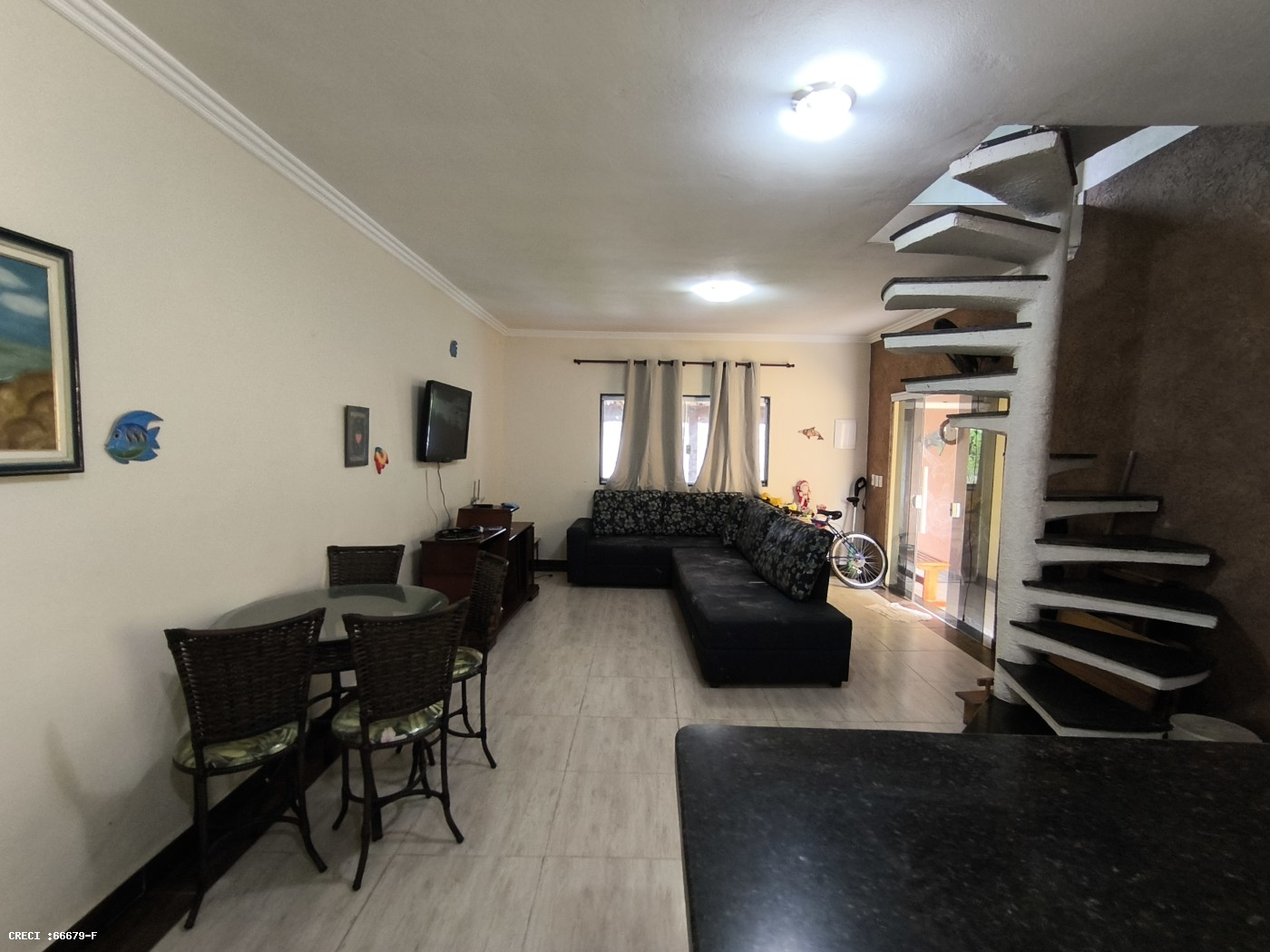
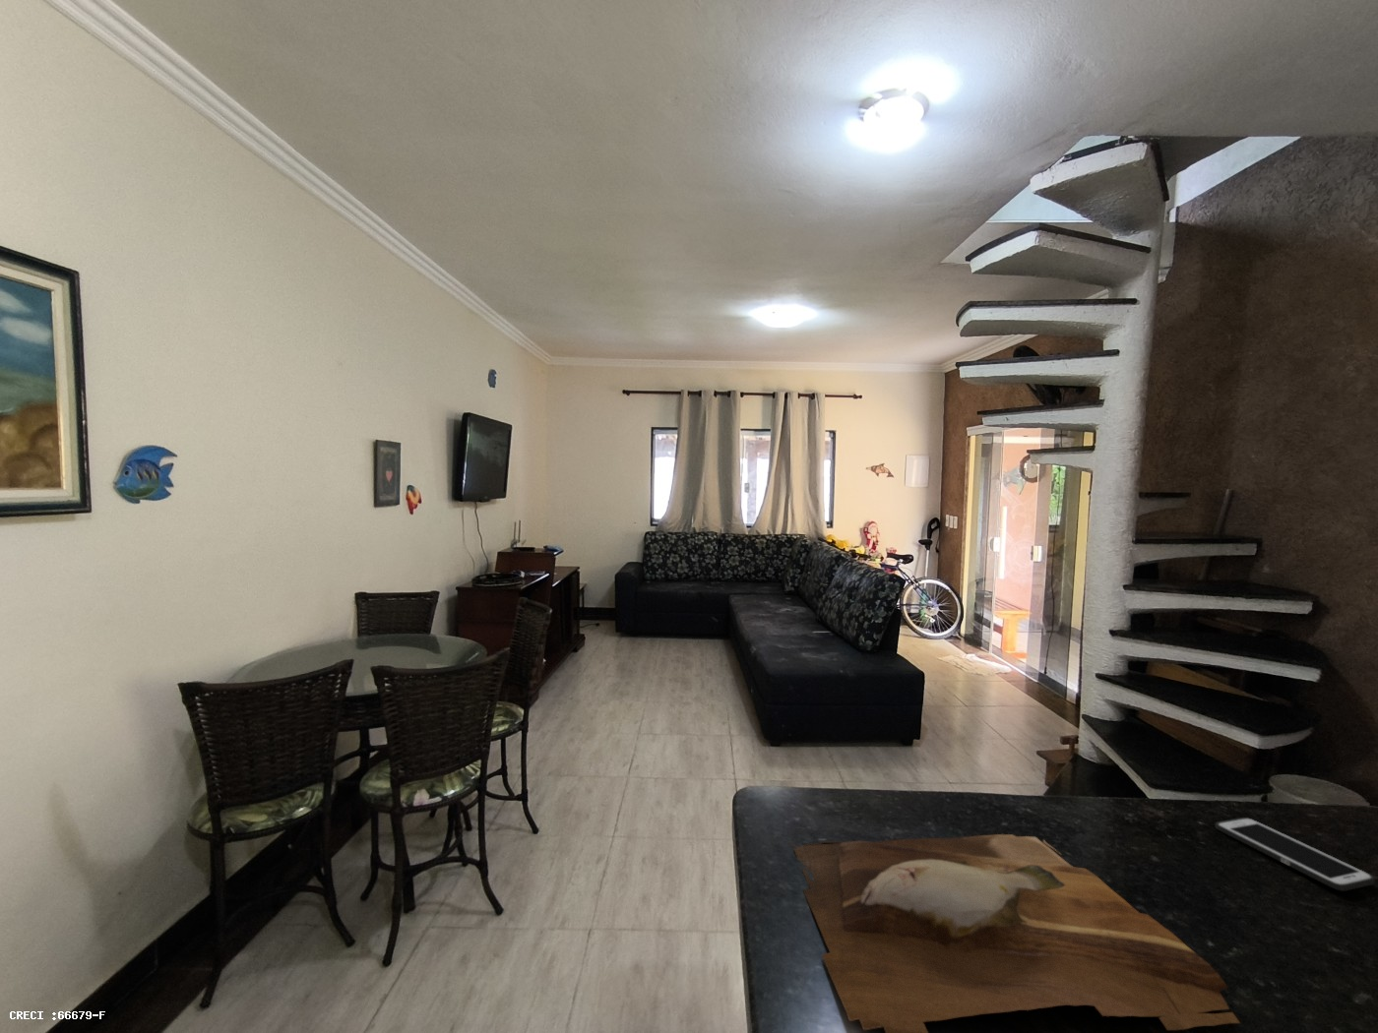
+ cell phone (1288, 851)
+ cutting board (969, 897)
